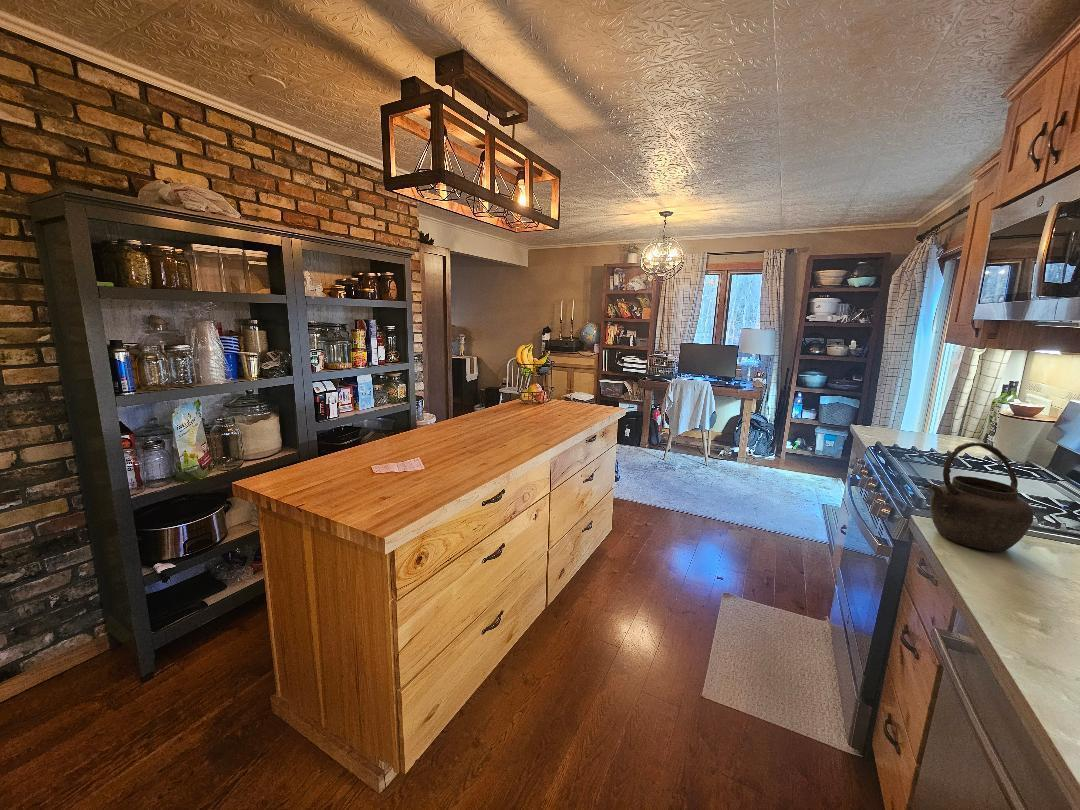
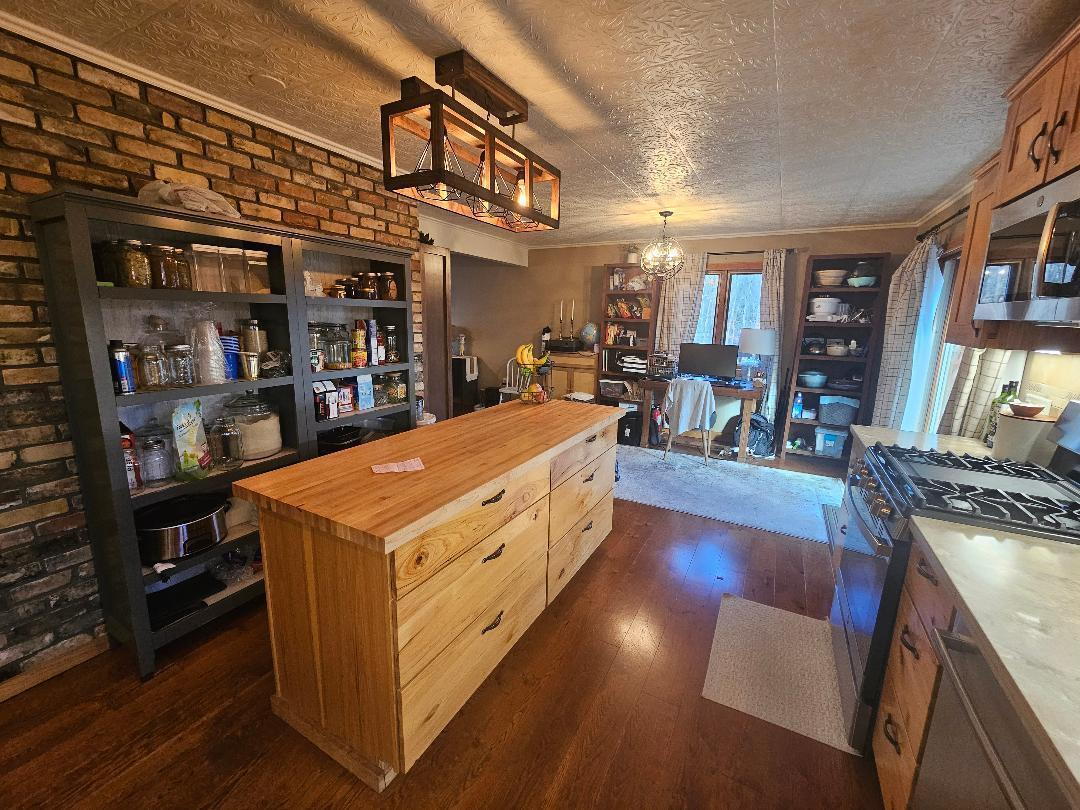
- kettle (969, 492)
